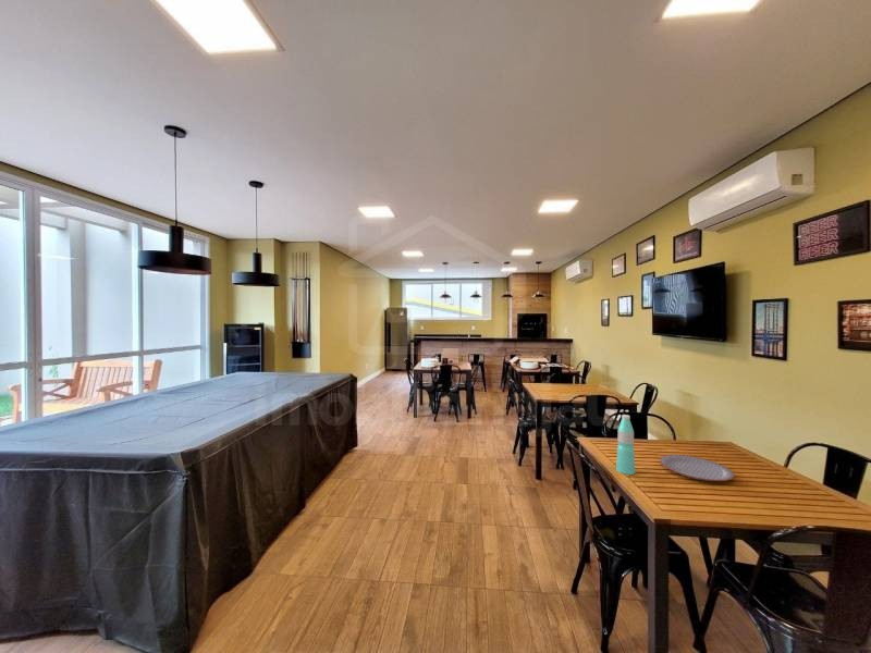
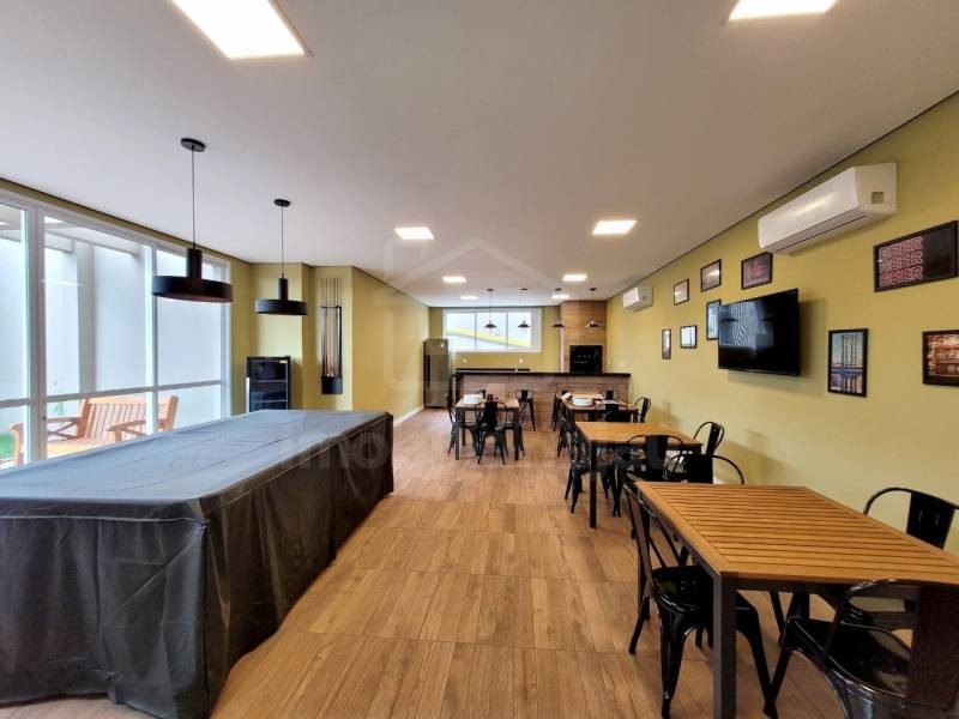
- plate (695, 468)
- water bottle (625, 443)
